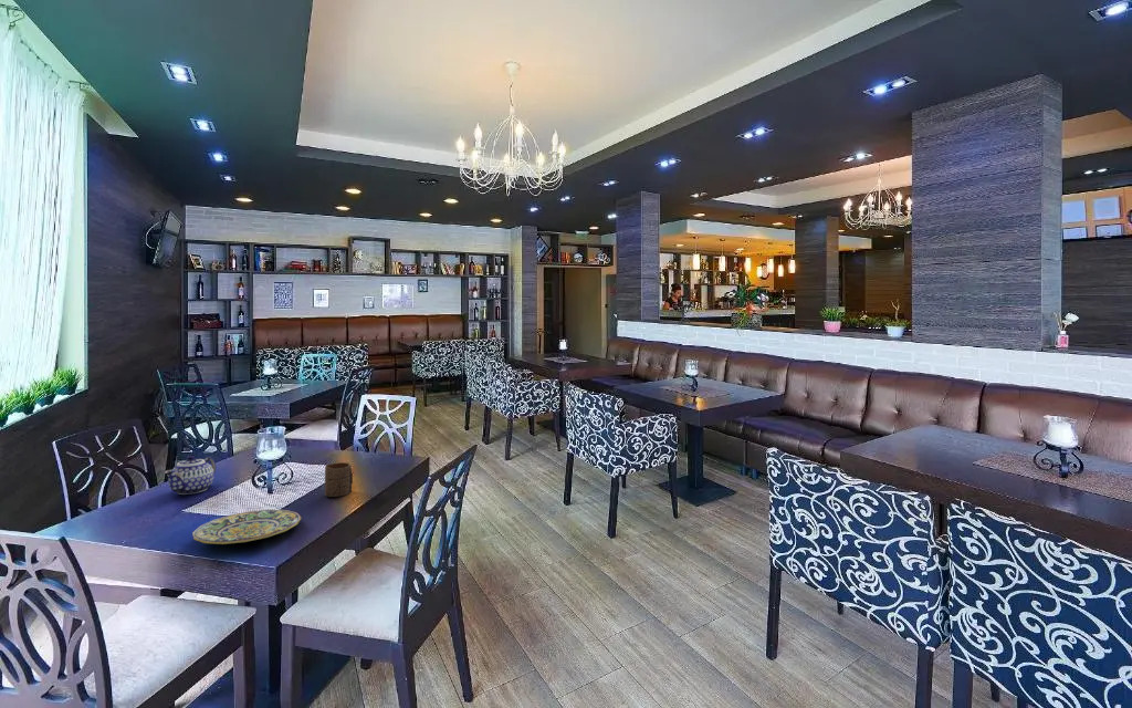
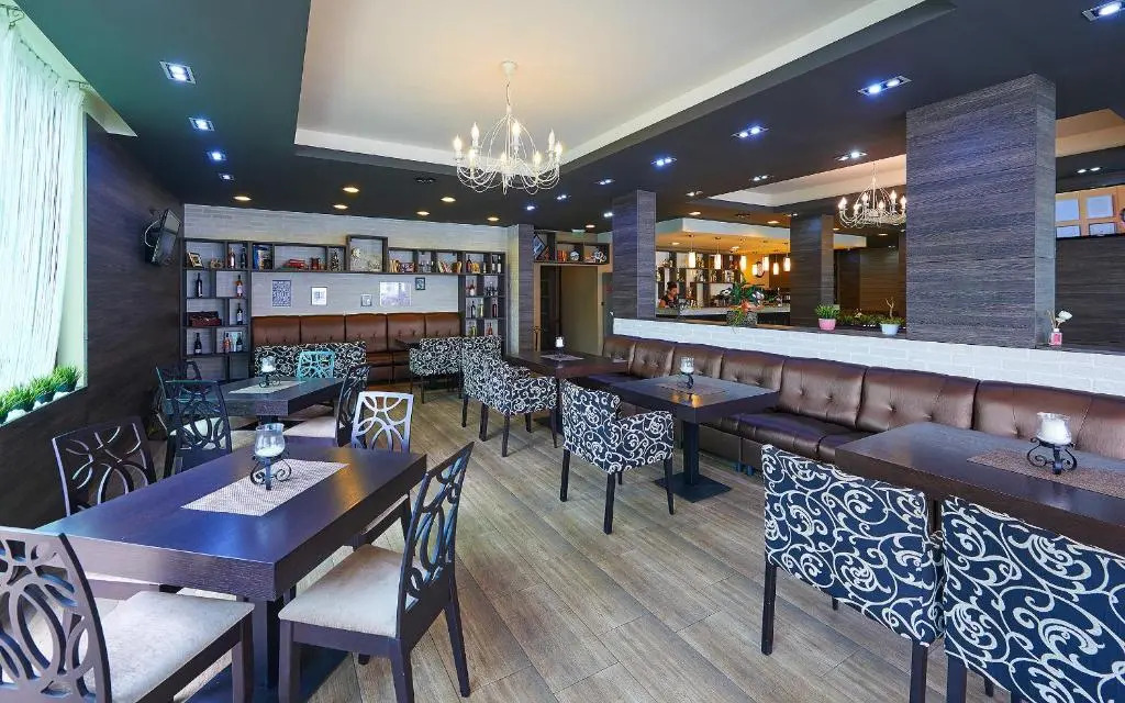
- cup (338, 479)
- plate (249, 529)
- teapot (191, 472)
